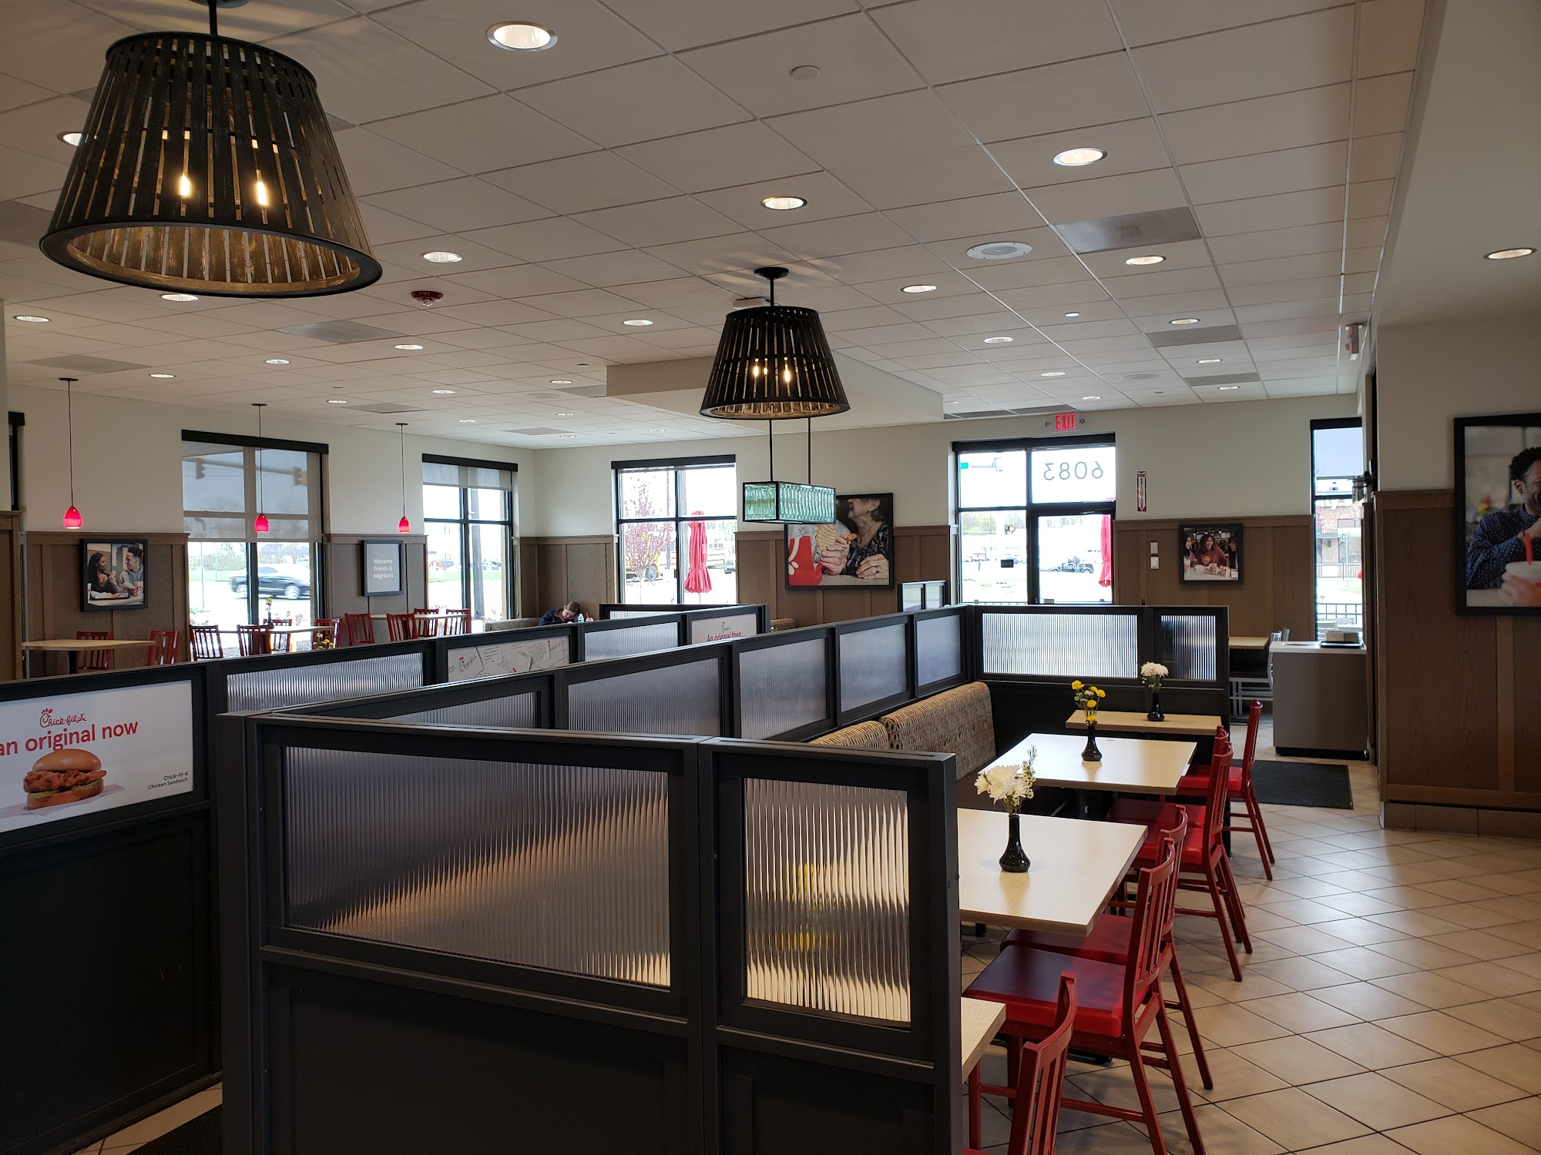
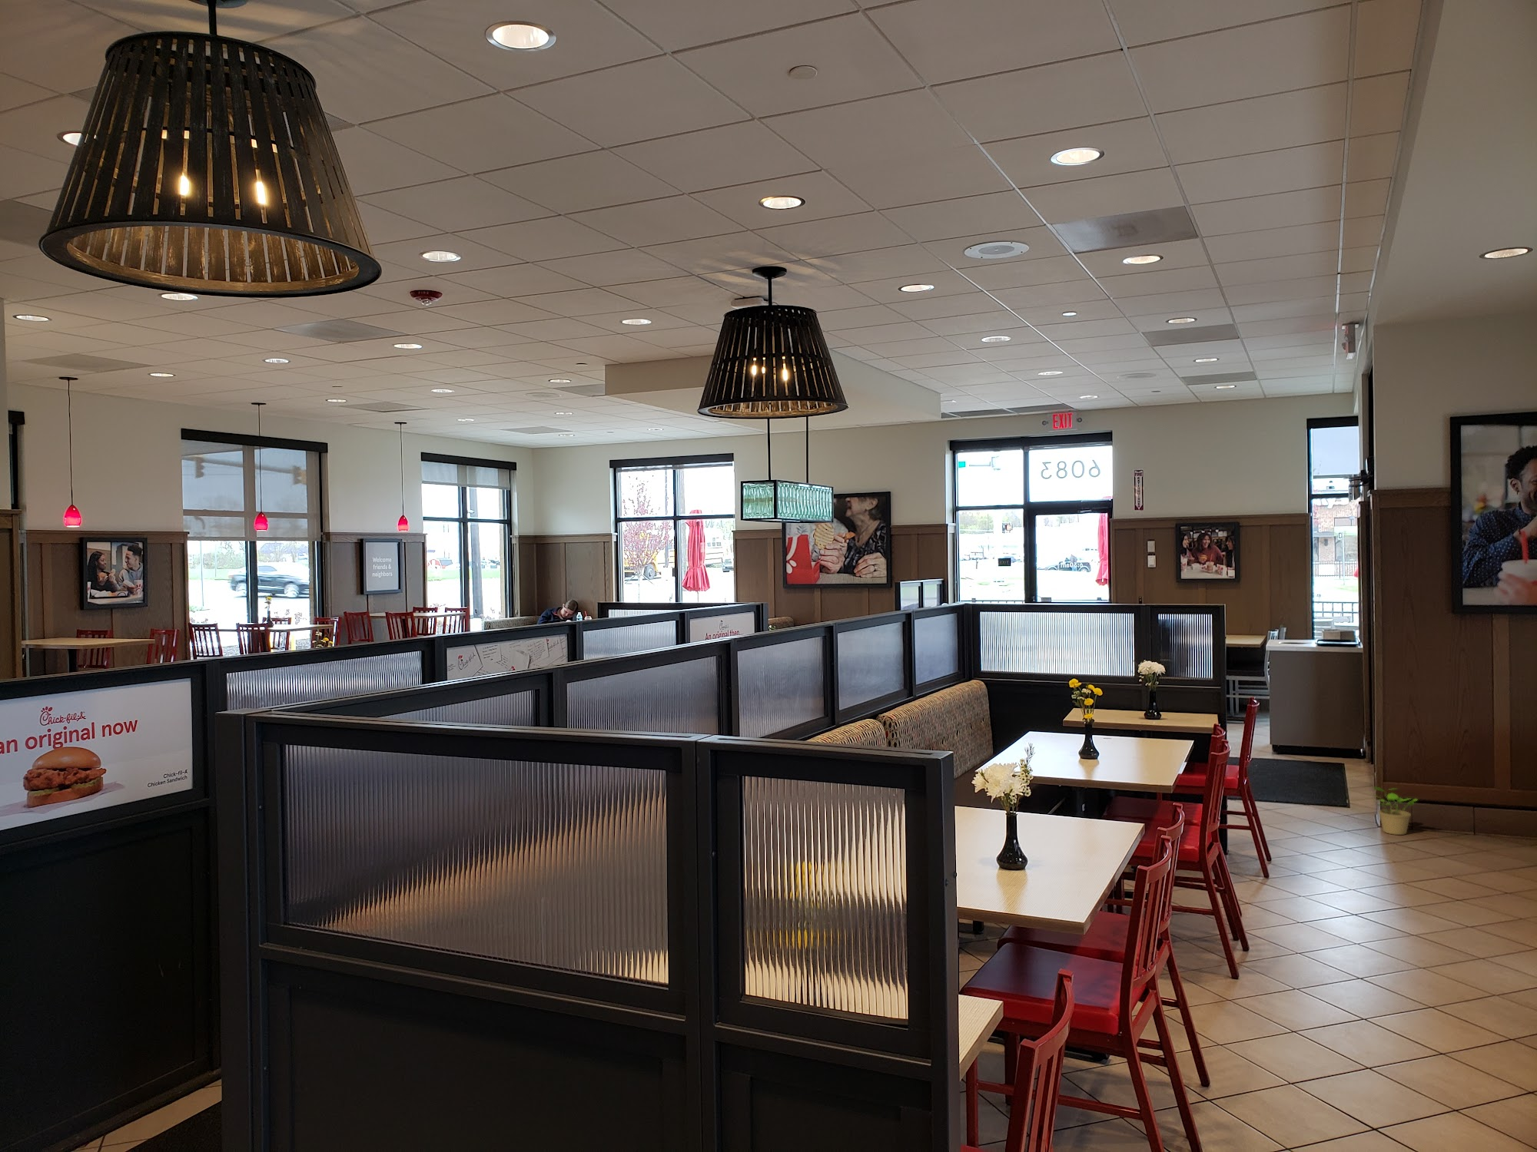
+ potted plant (1391, 808)
